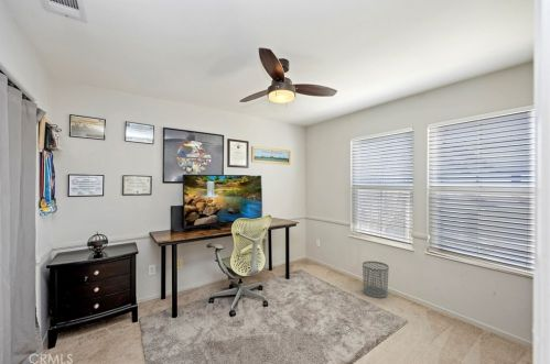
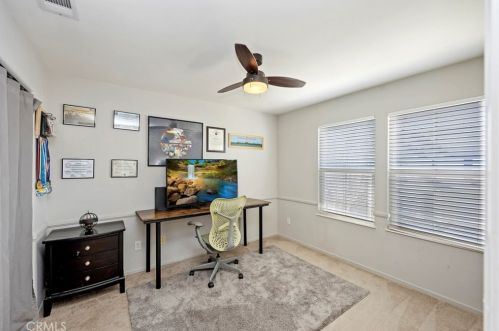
- waste bin (375, 278)
